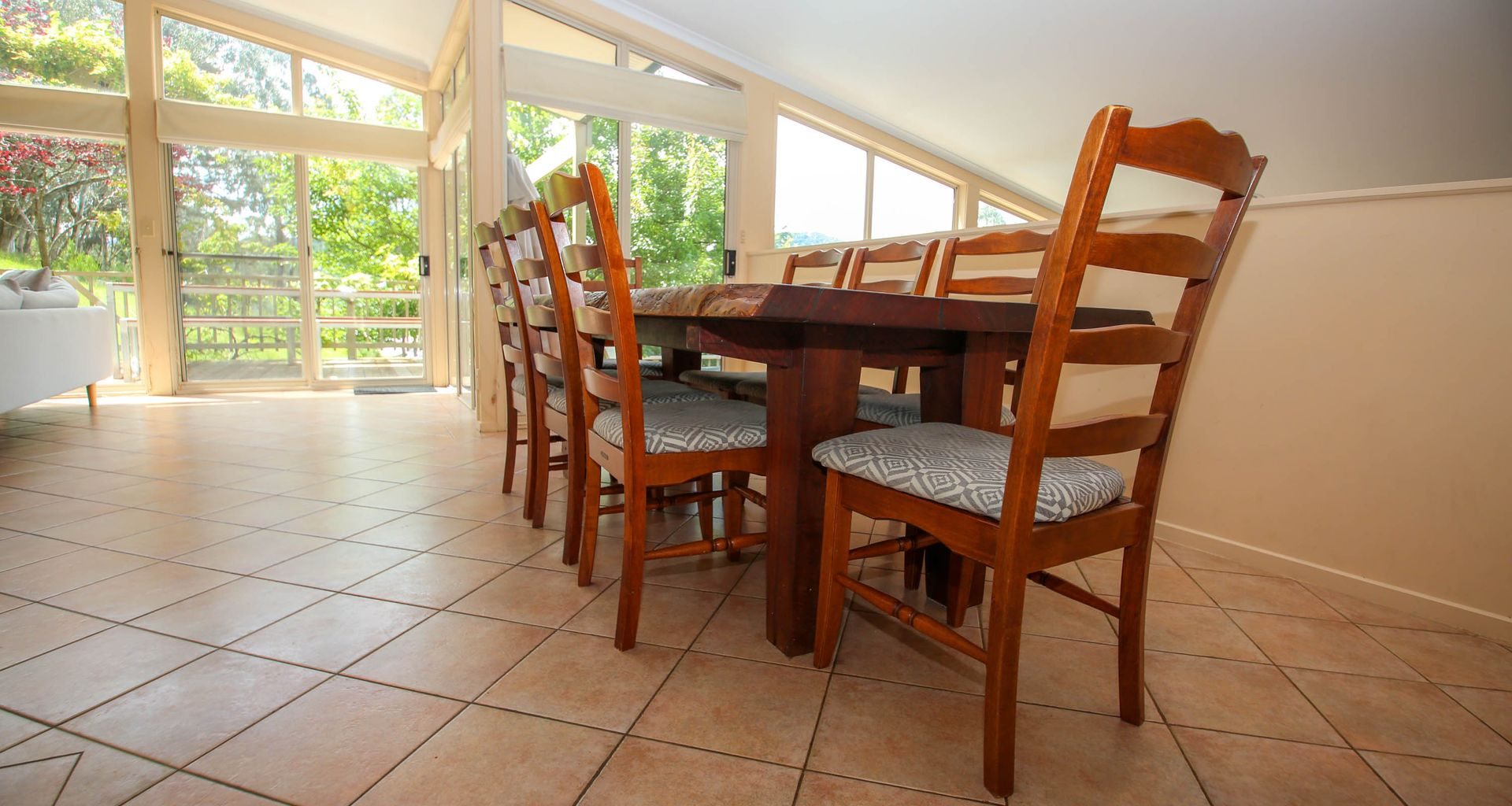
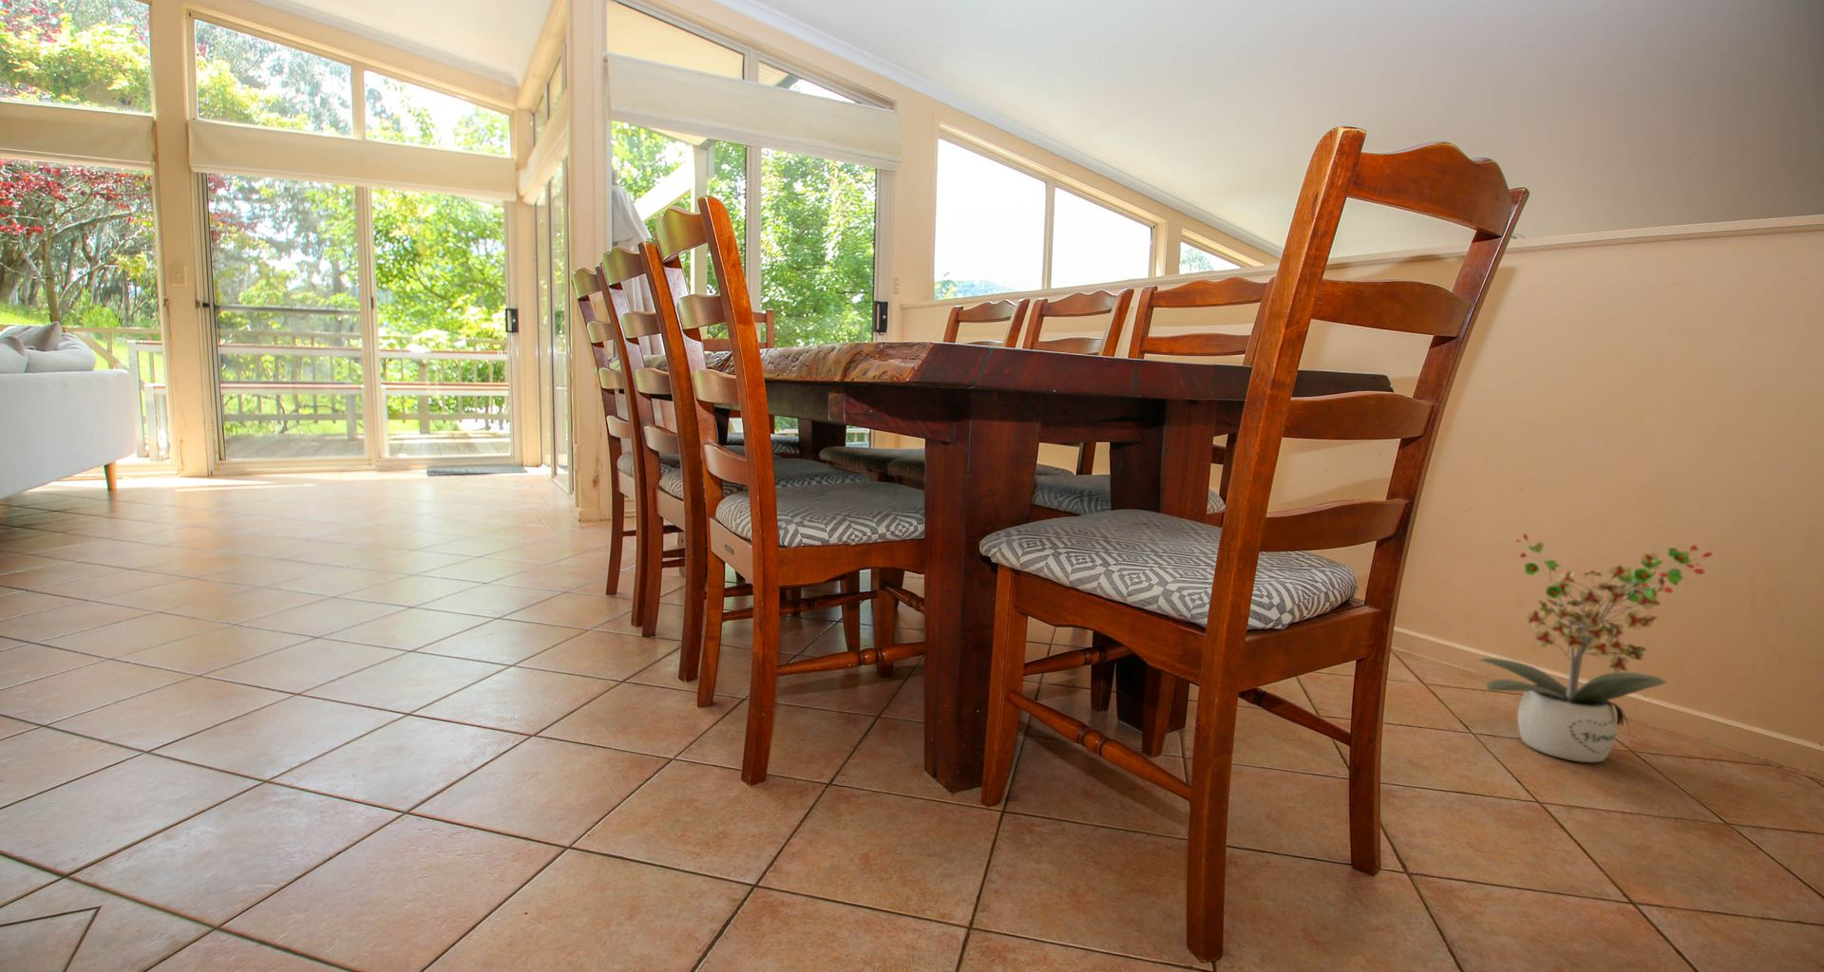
+ potted plant (1594, 646)
